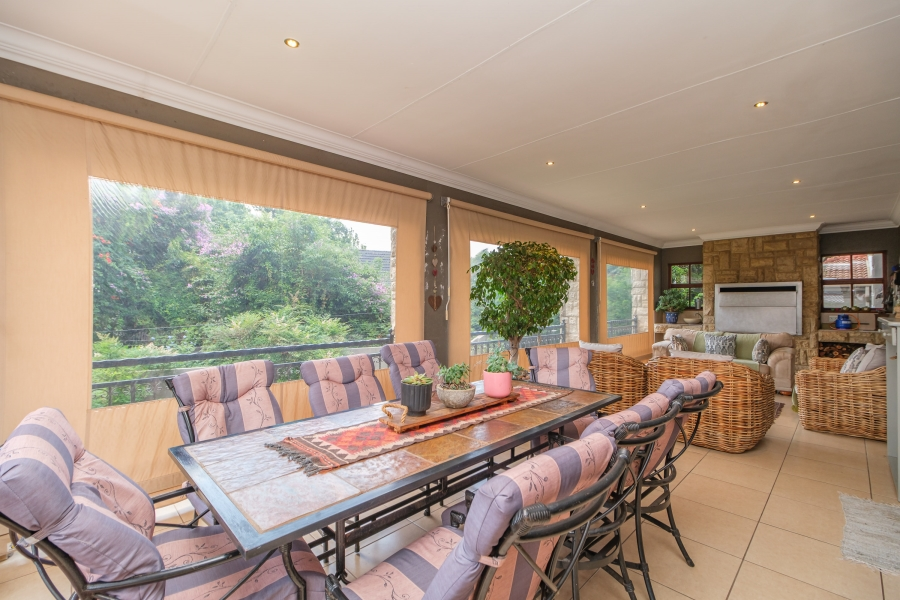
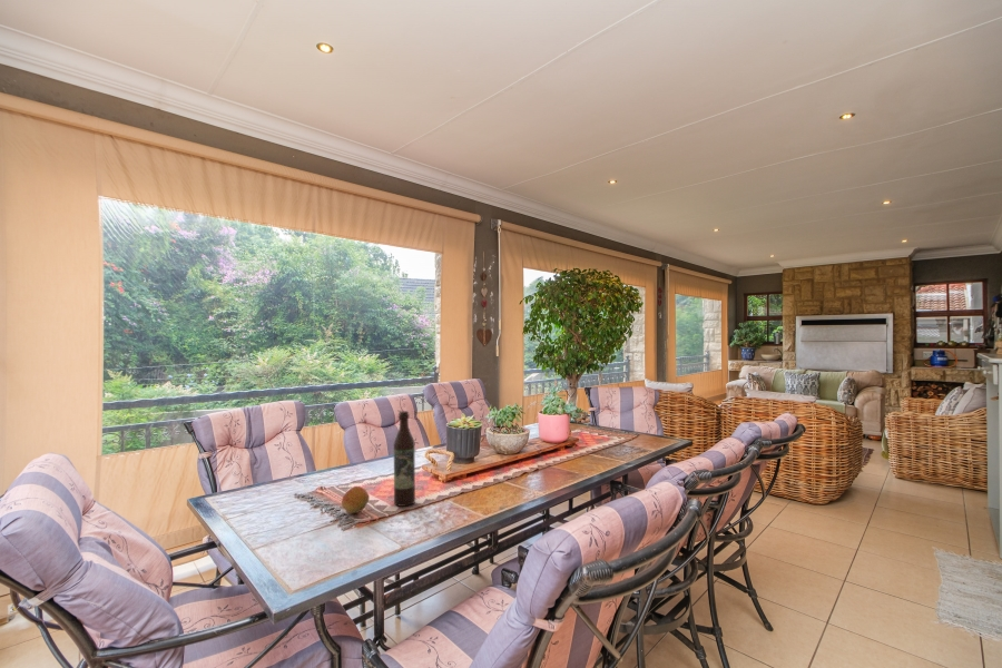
+ fruit (355, 499)
+ wine bottle (404, 456)
